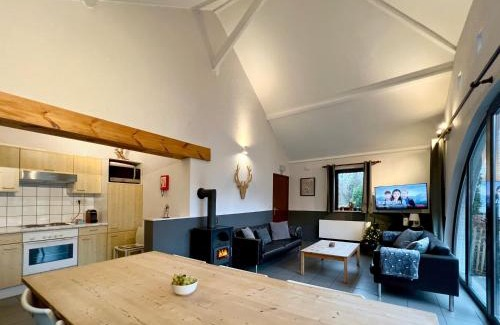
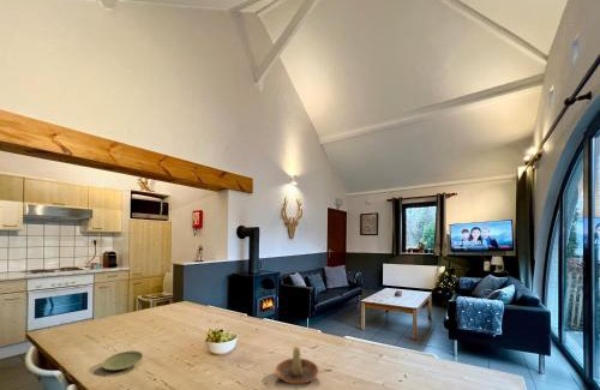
+ plate (122, 361)
+ candle holder (296, 360)
